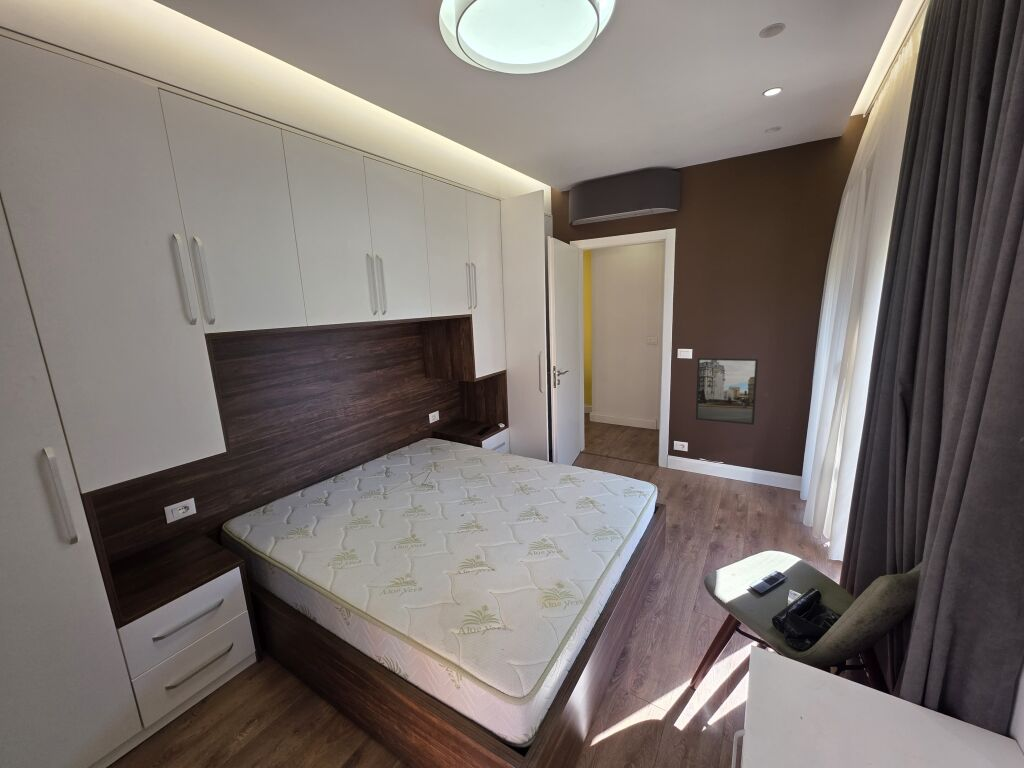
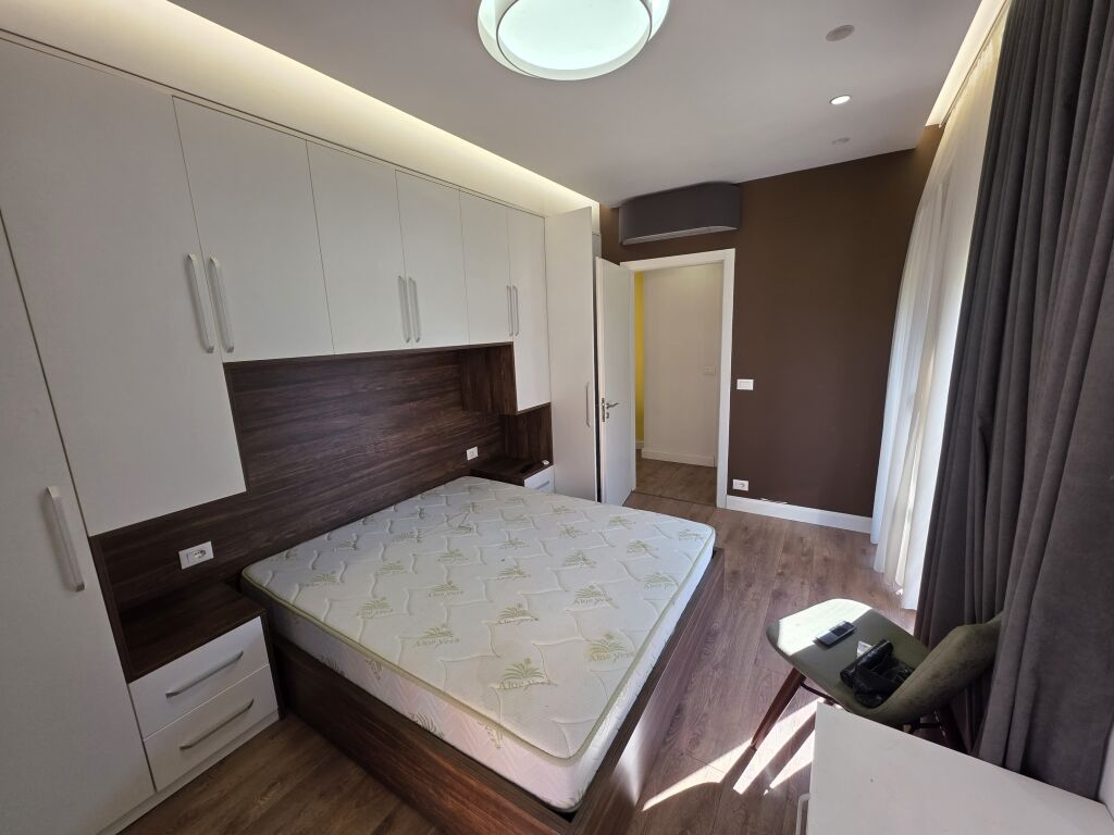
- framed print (725, 390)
